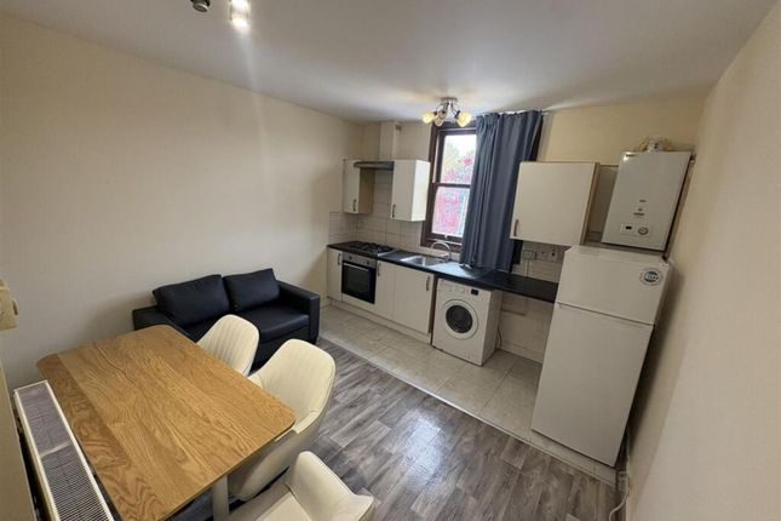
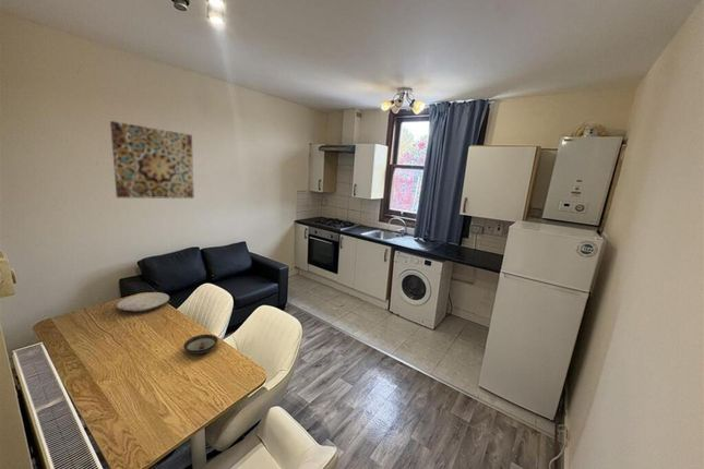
+ plate (144, 302)
+ saucer (201, 345)
+ wall art (156, 164)
